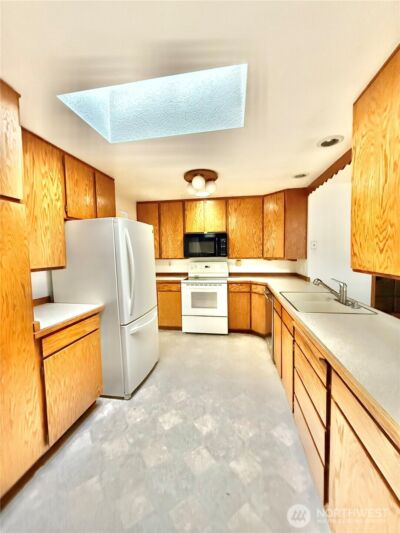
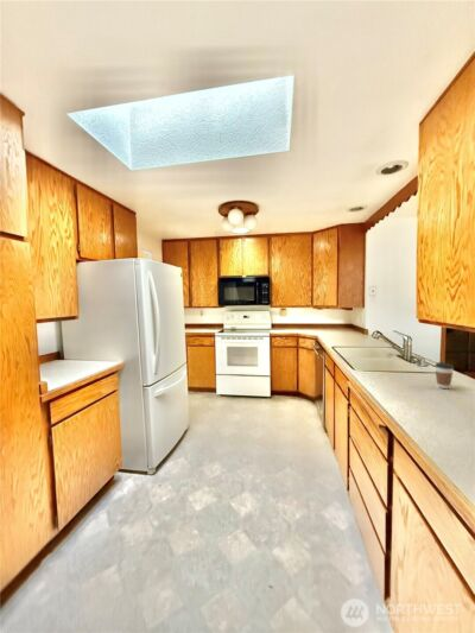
+ coffee cup (443, 375)
